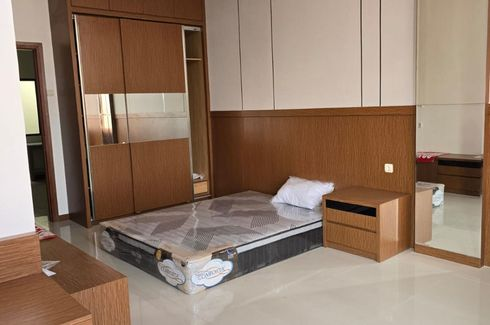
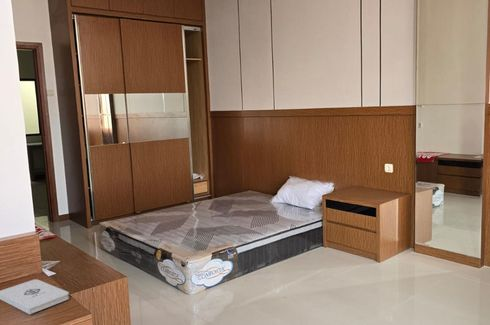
+ notepad (33, 295)
